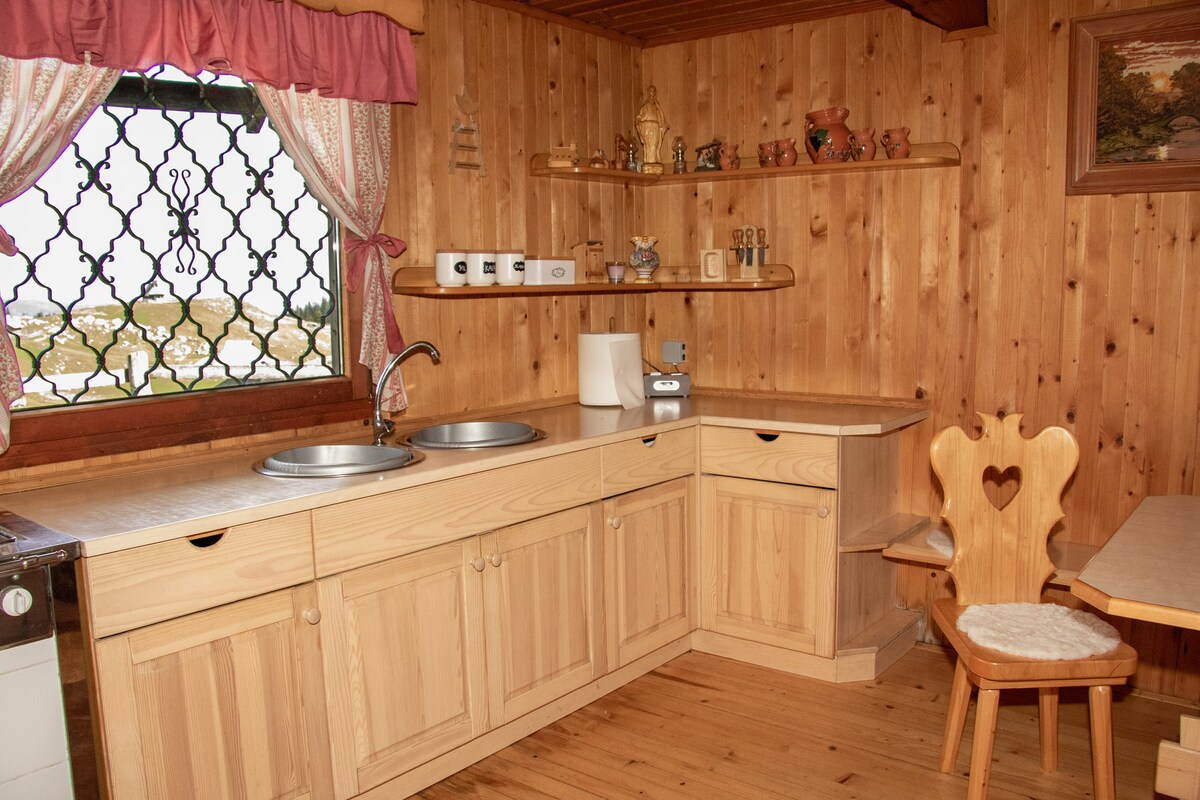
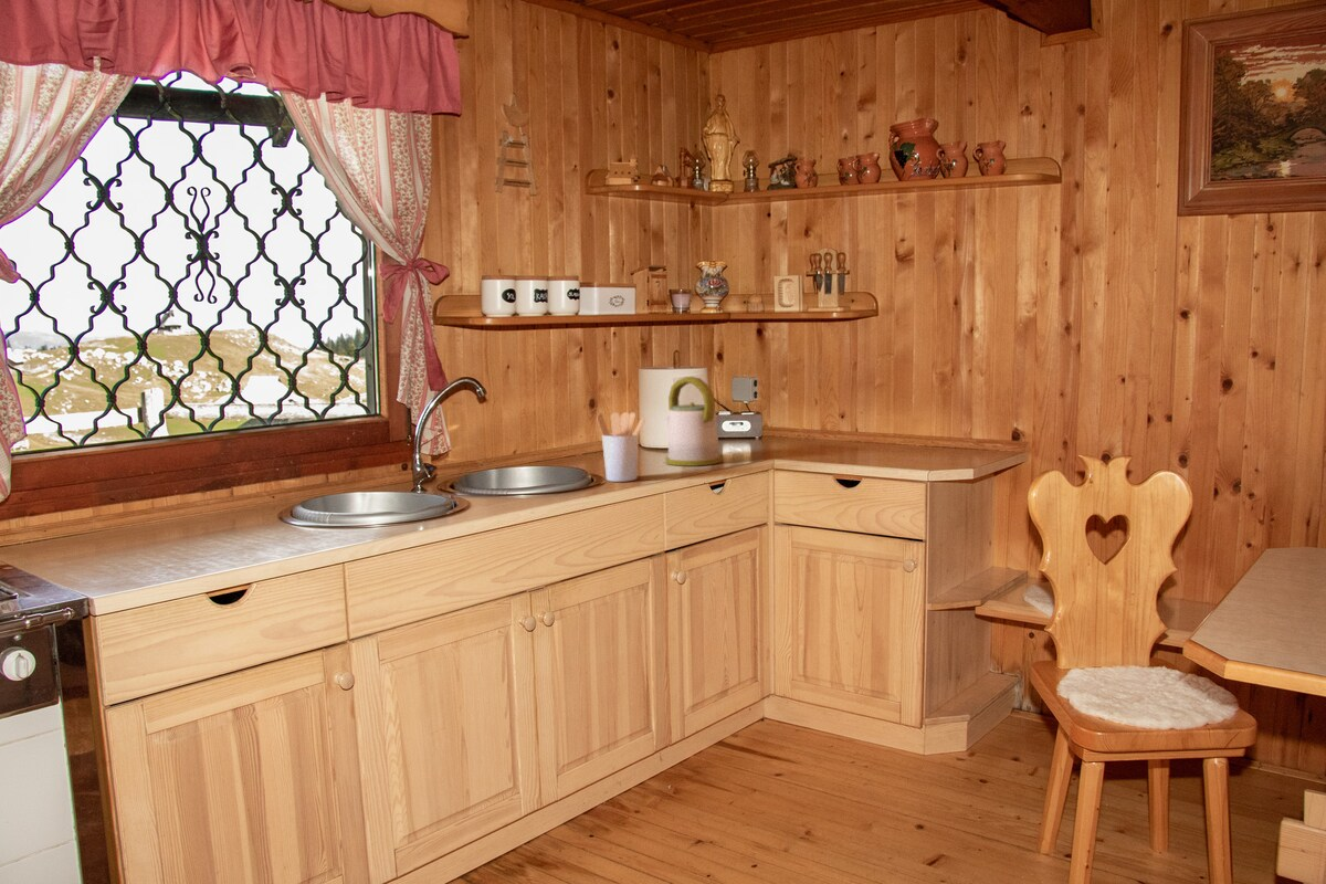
+ utensil holder (621, 444)
+ kettle (688, 419)
